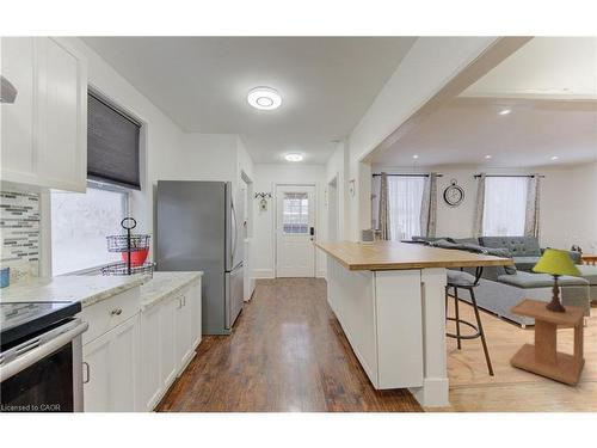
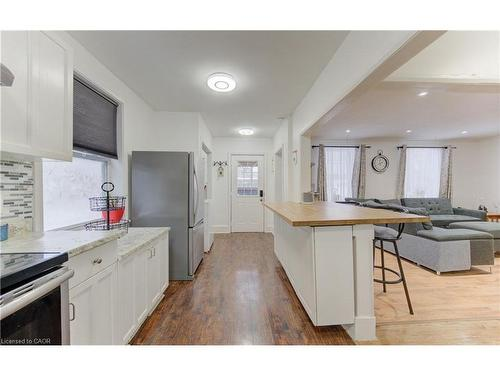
- table lamp (555, 278)
- side table (547, 337)
